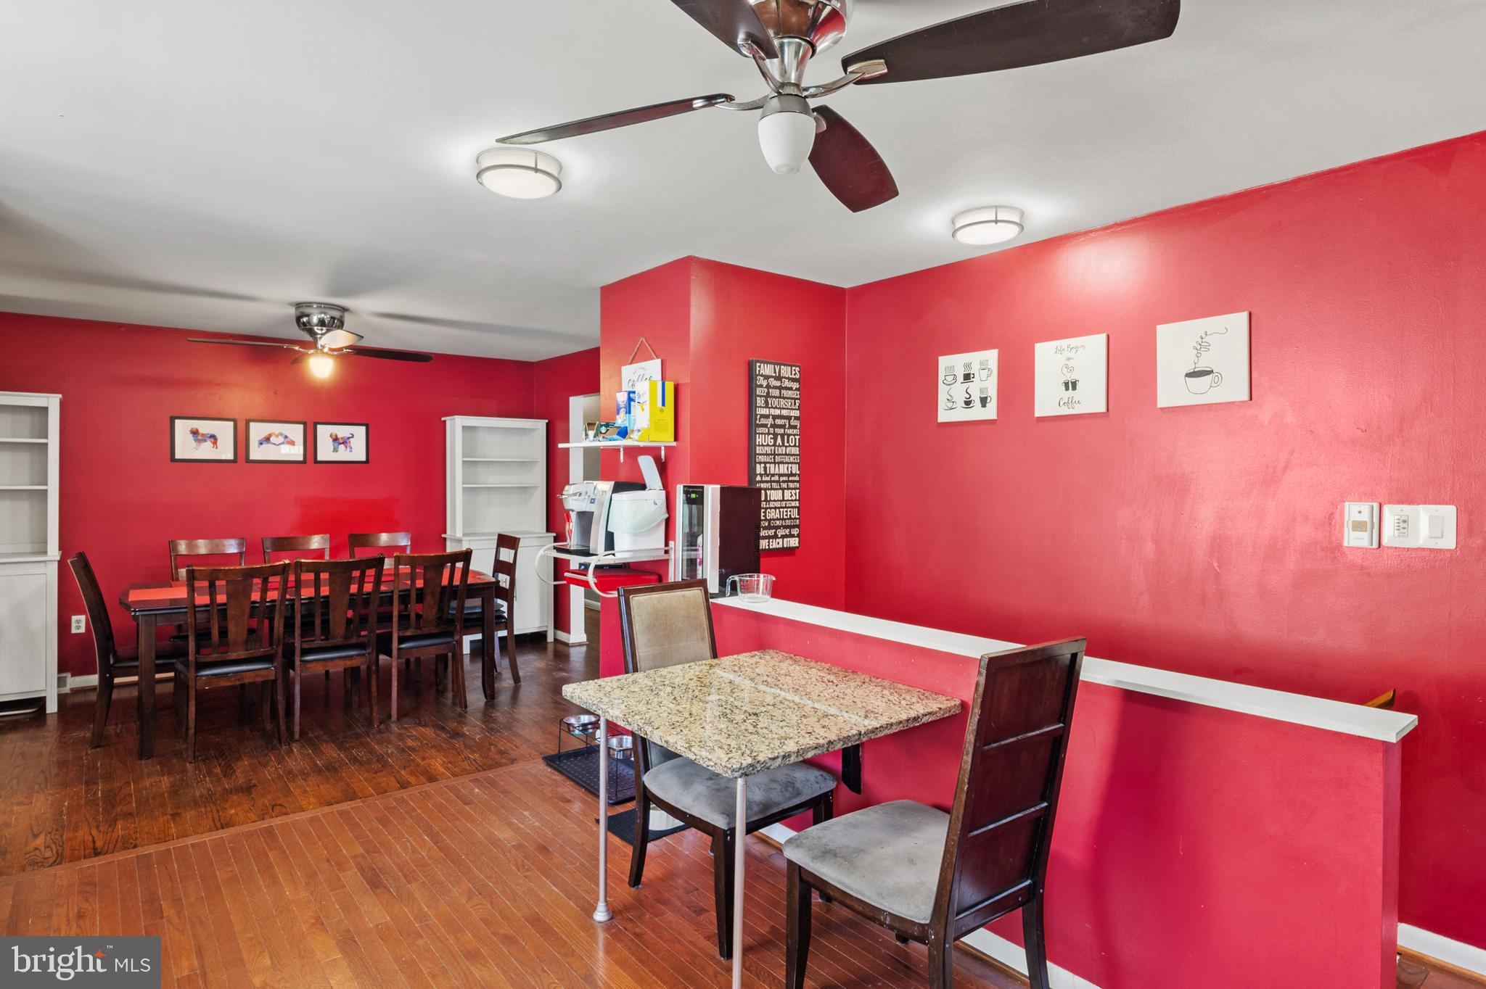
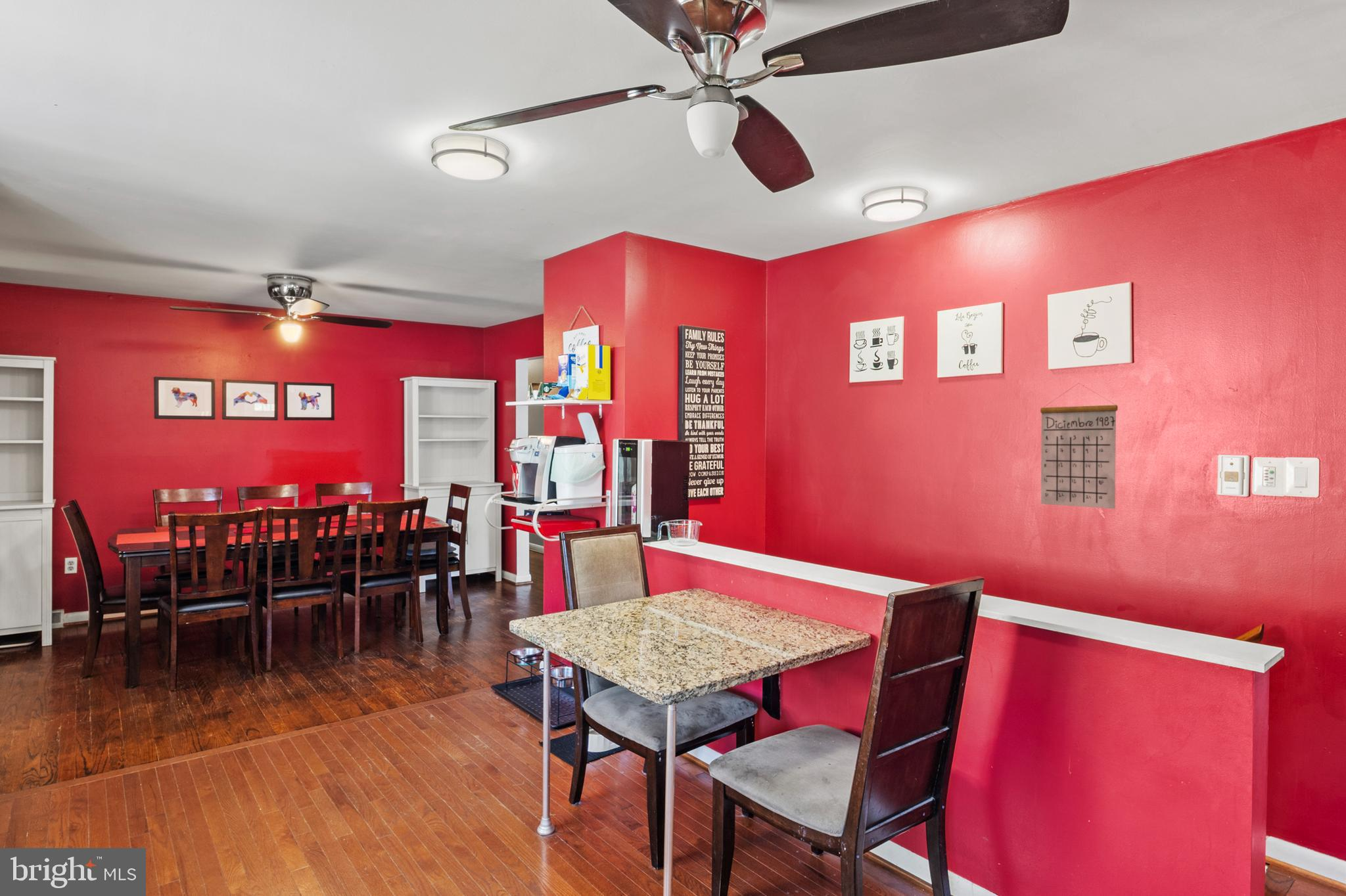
+ calendar (1077, 444)
